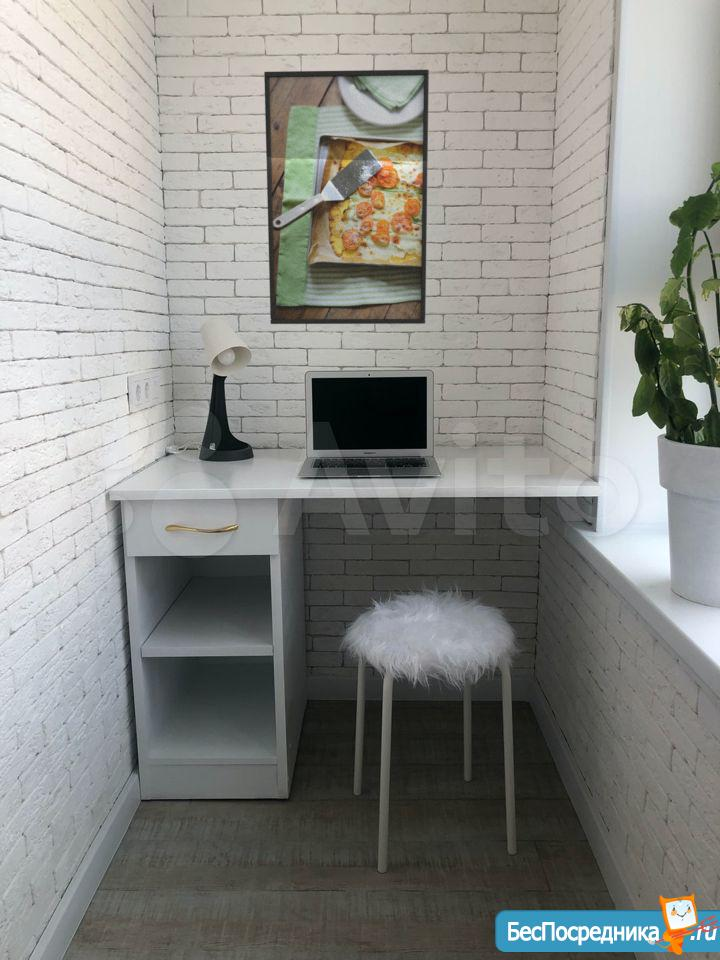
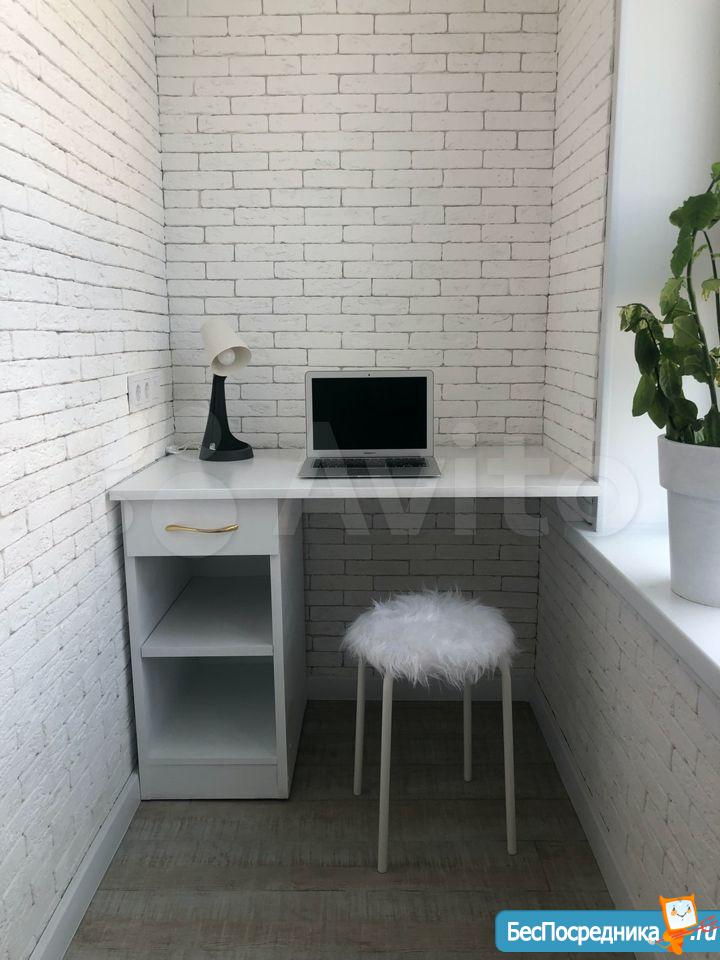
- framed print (347, 201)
